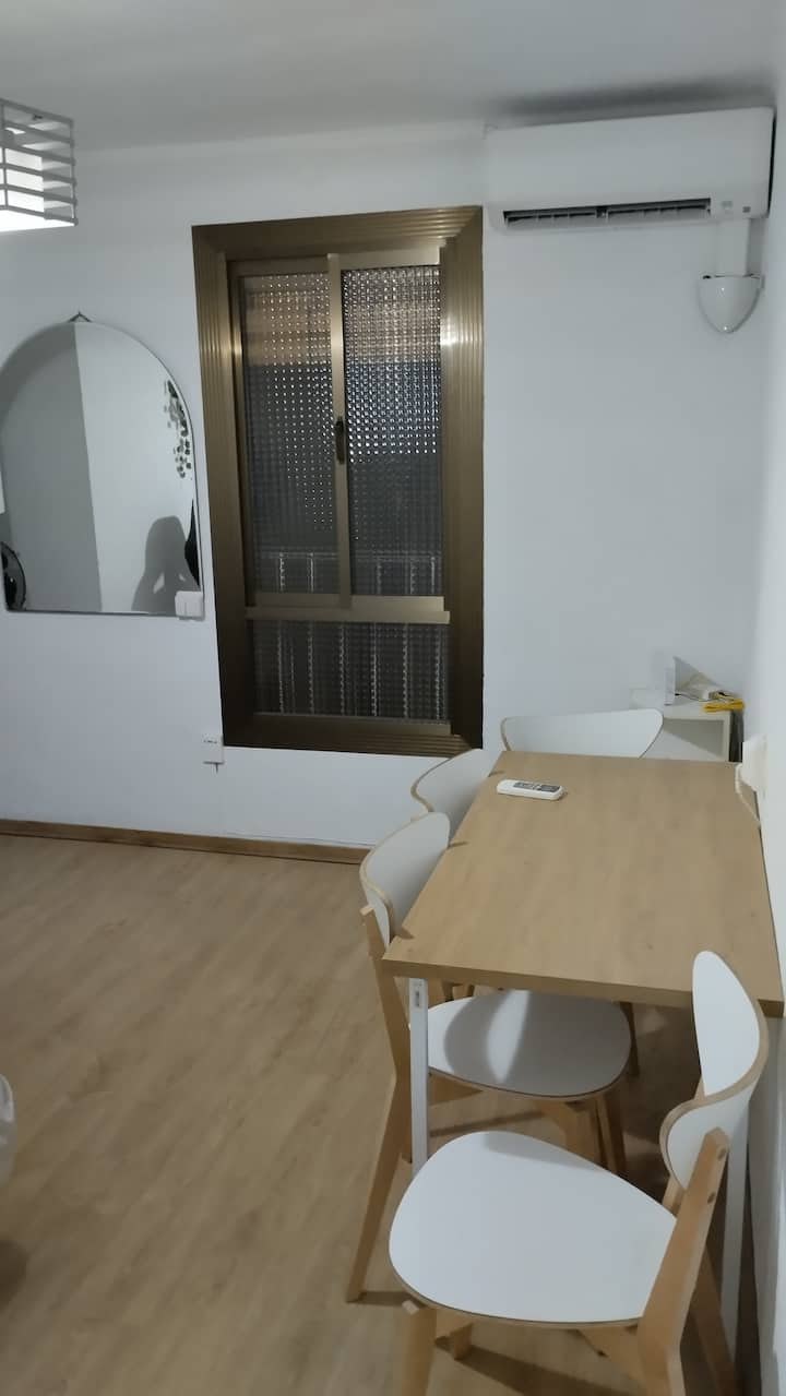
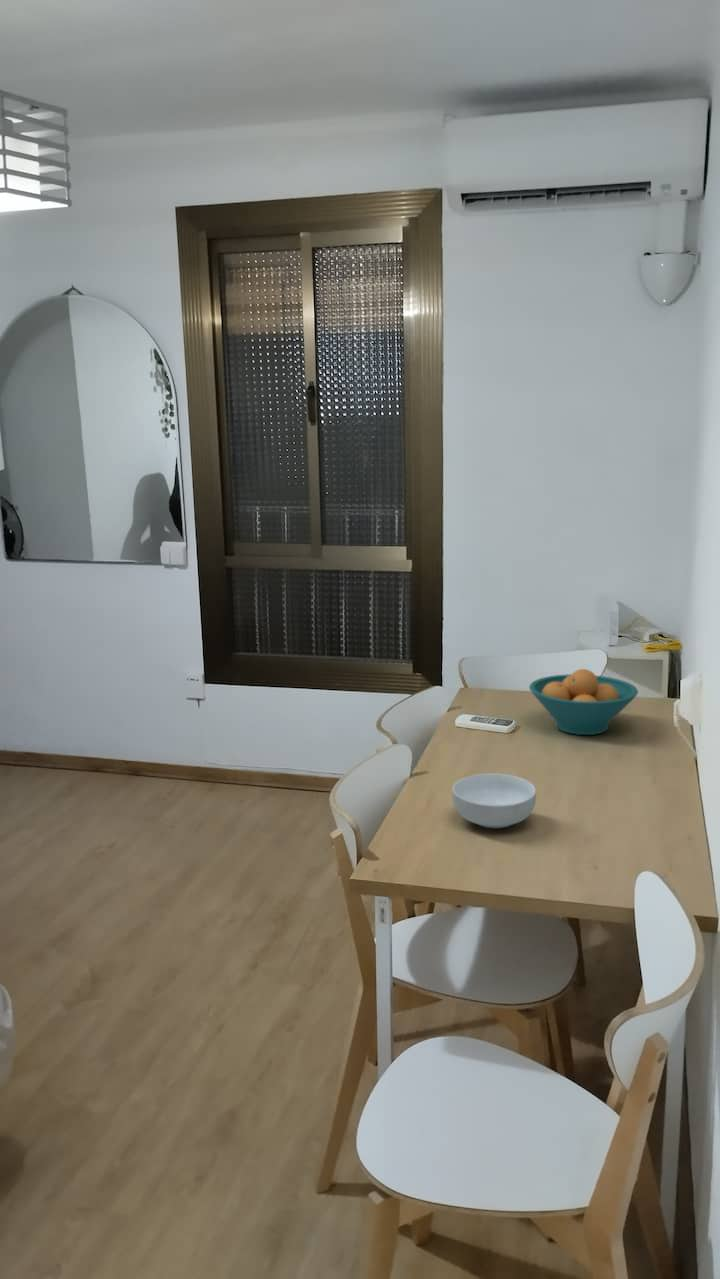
+ fruit bowl (582, 698)
+ cereal bowl (493, 804)
